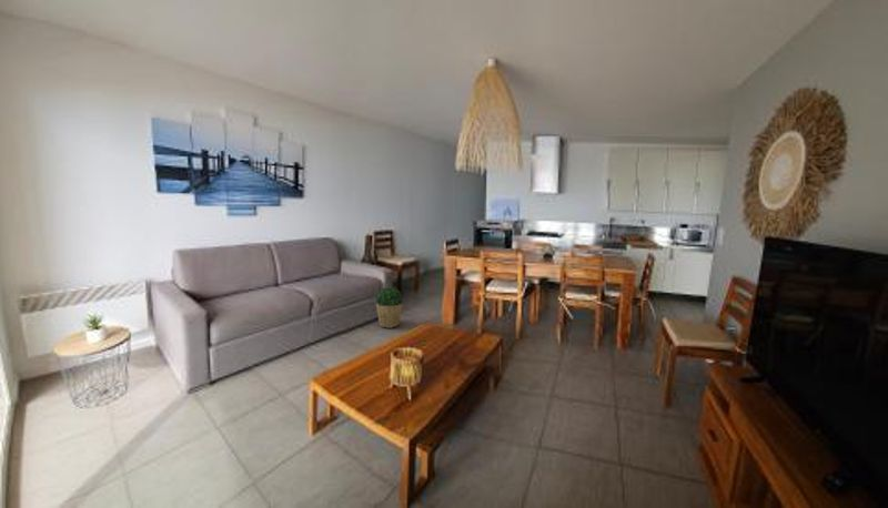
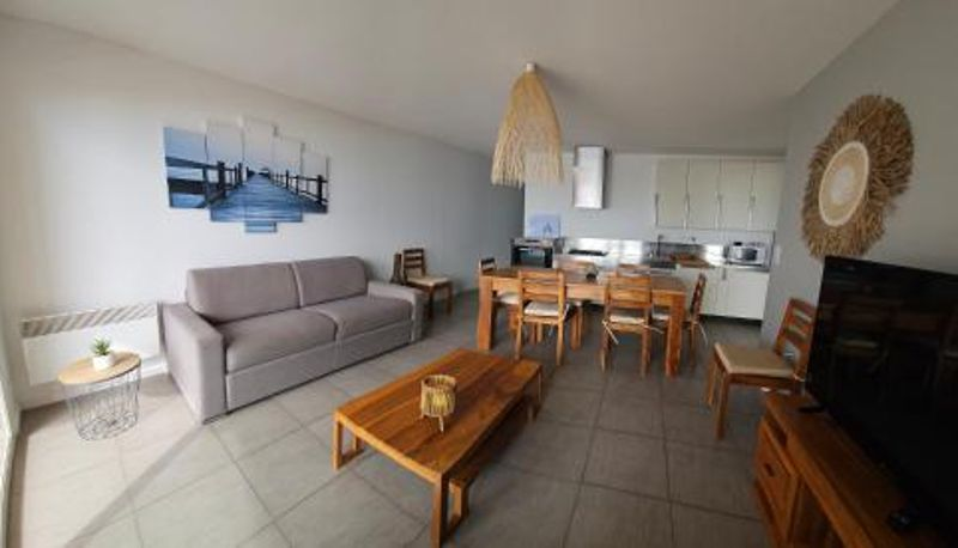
- potted plant (389, 305)
